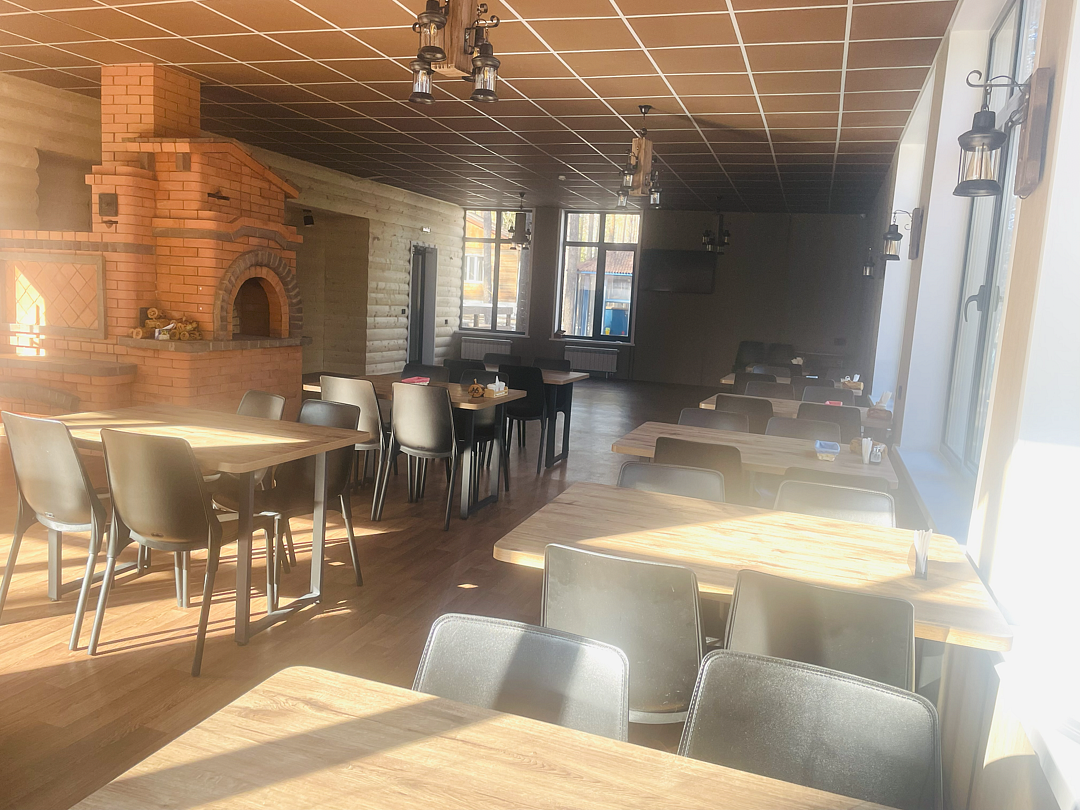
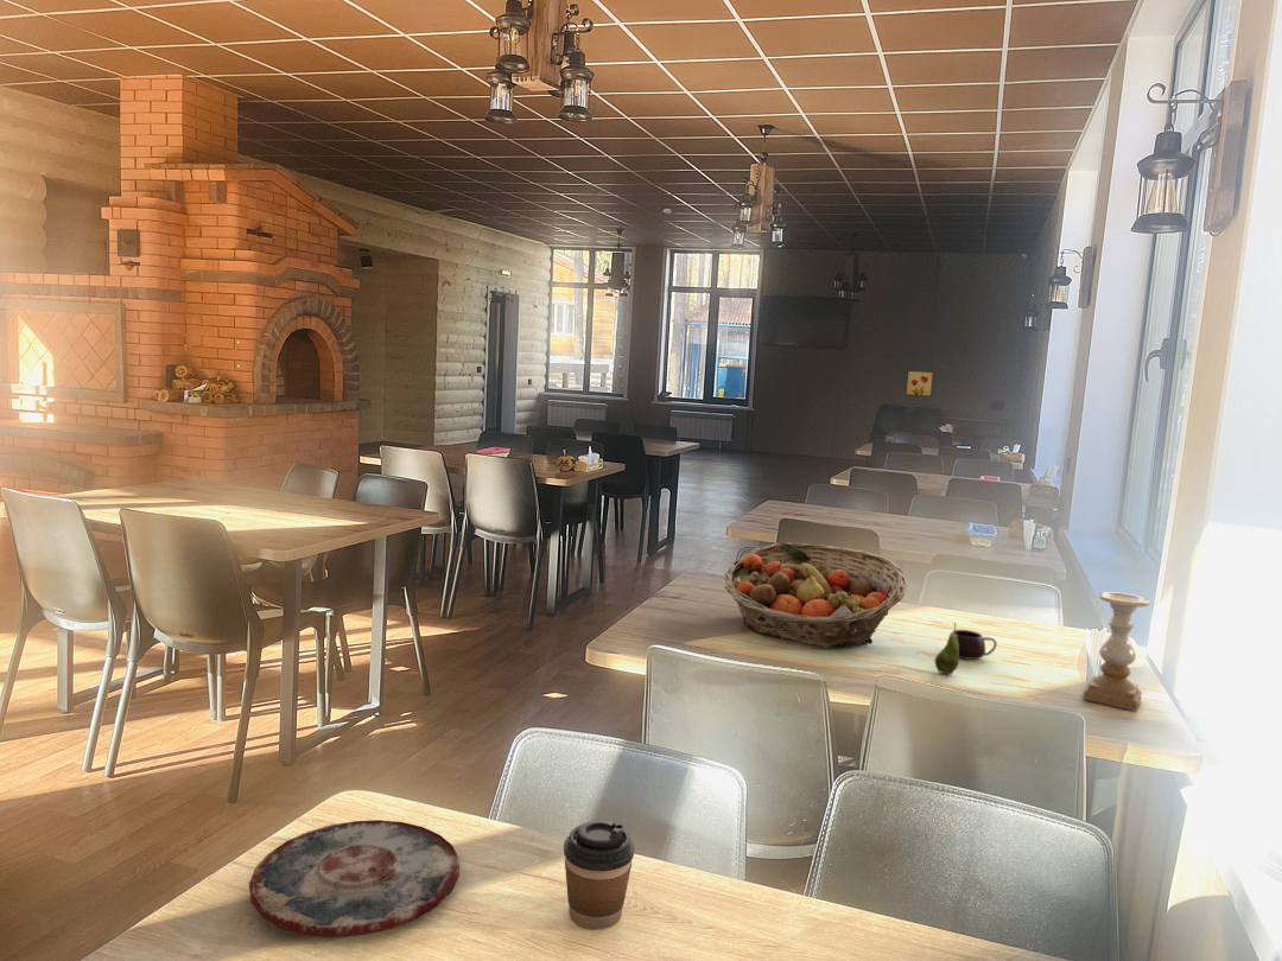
+ plate (357, 873)
+ candle holder (1117, 648)
+ fruit (947, 648)
+ fruit basket (812, 592)
+ wall art (919, 383)
+ coffee cup (597, 868)
+ mug (971, 644)
